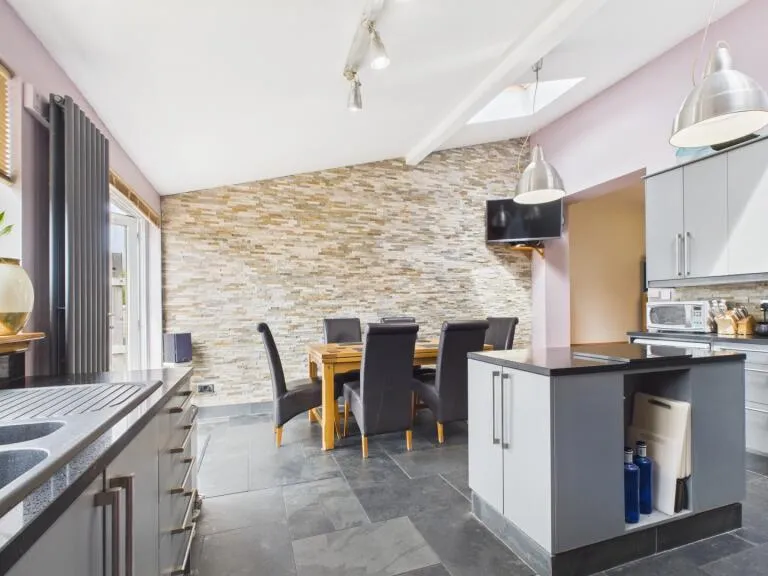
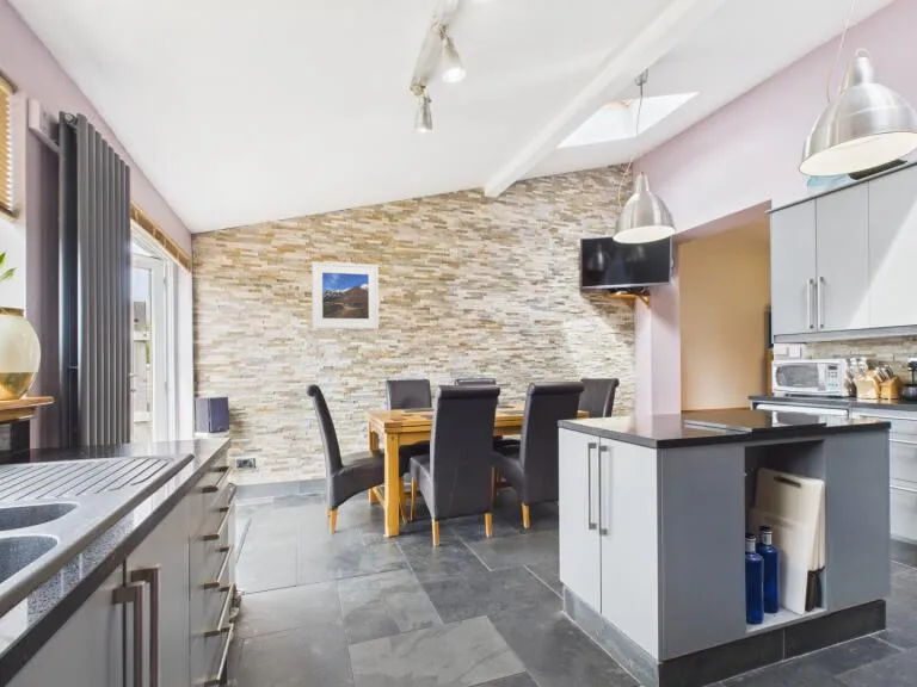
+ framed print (345, 296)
